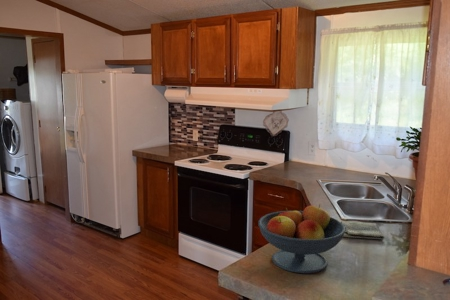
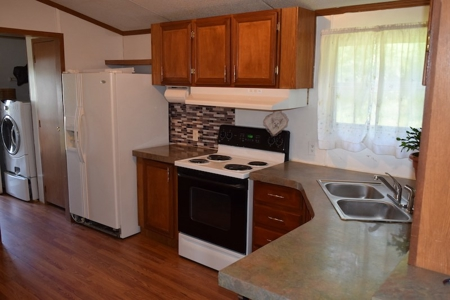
- dish towel (358, 228)
- fruit bowl (300, 236)
